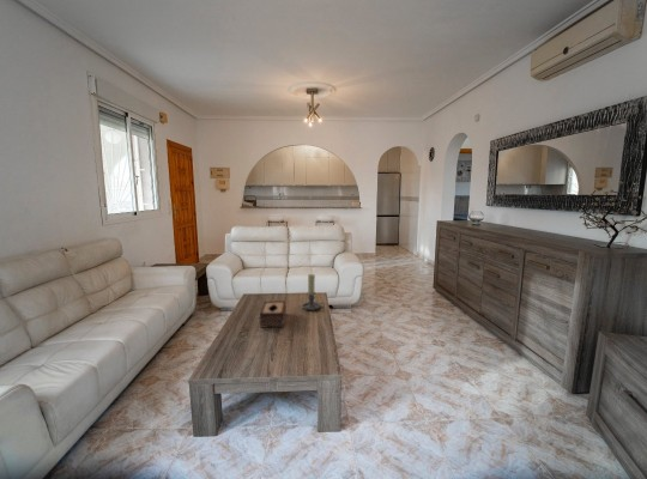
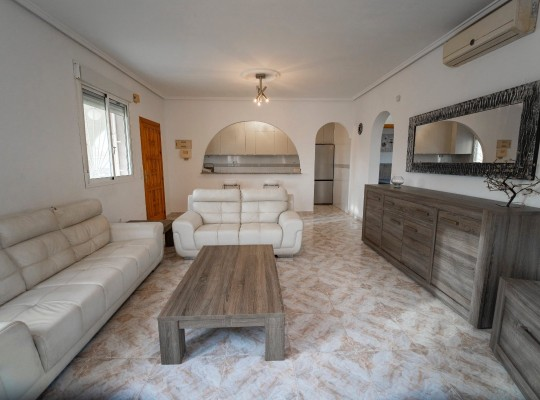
- tissue box (273, 313)
- candle holder (313, 291)
